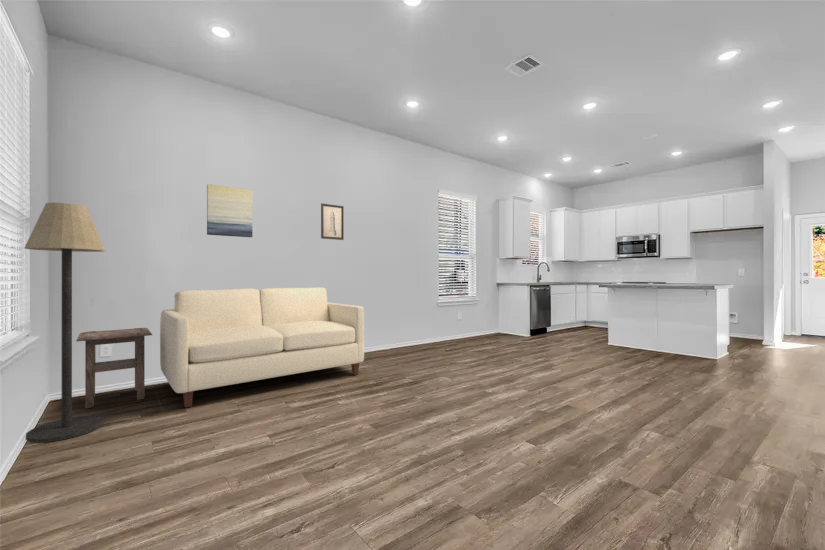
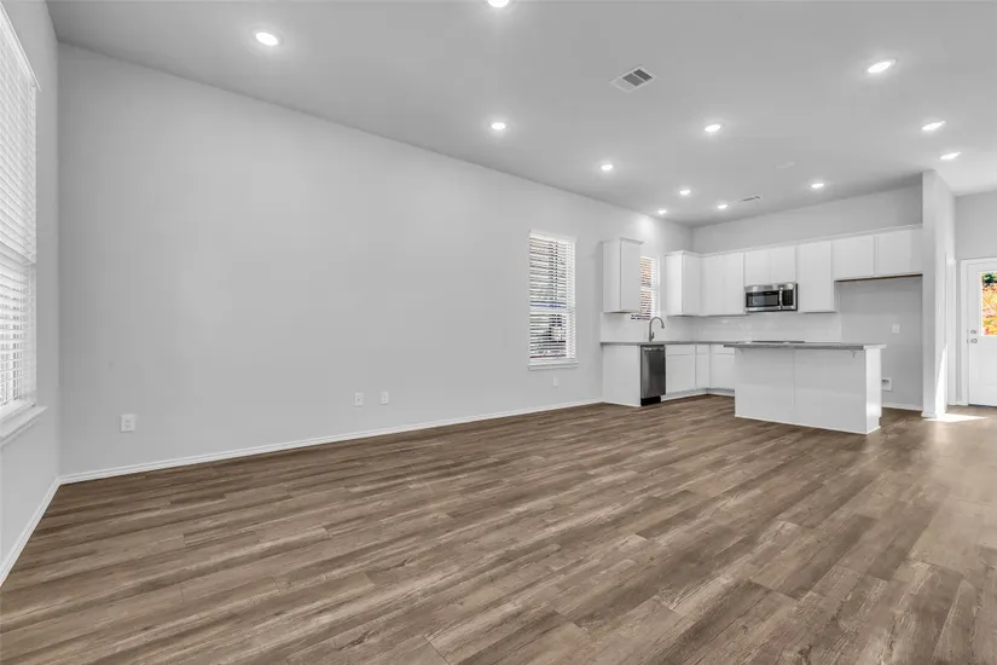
- wall art (332, 222)
- floor lamp (66, 317)
- wall art (230, 211)
- sofa (267, 333)
- side table (115, 364)
